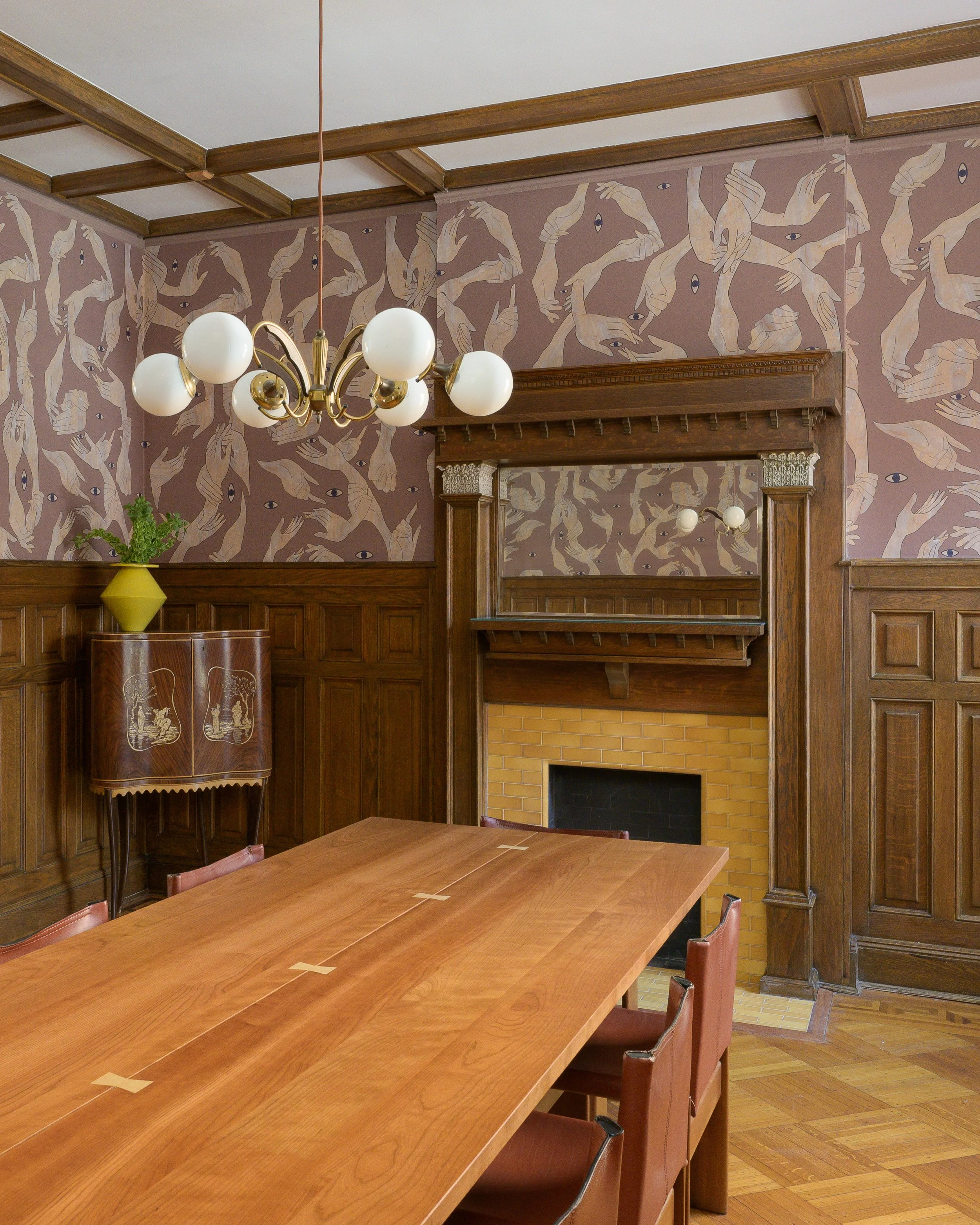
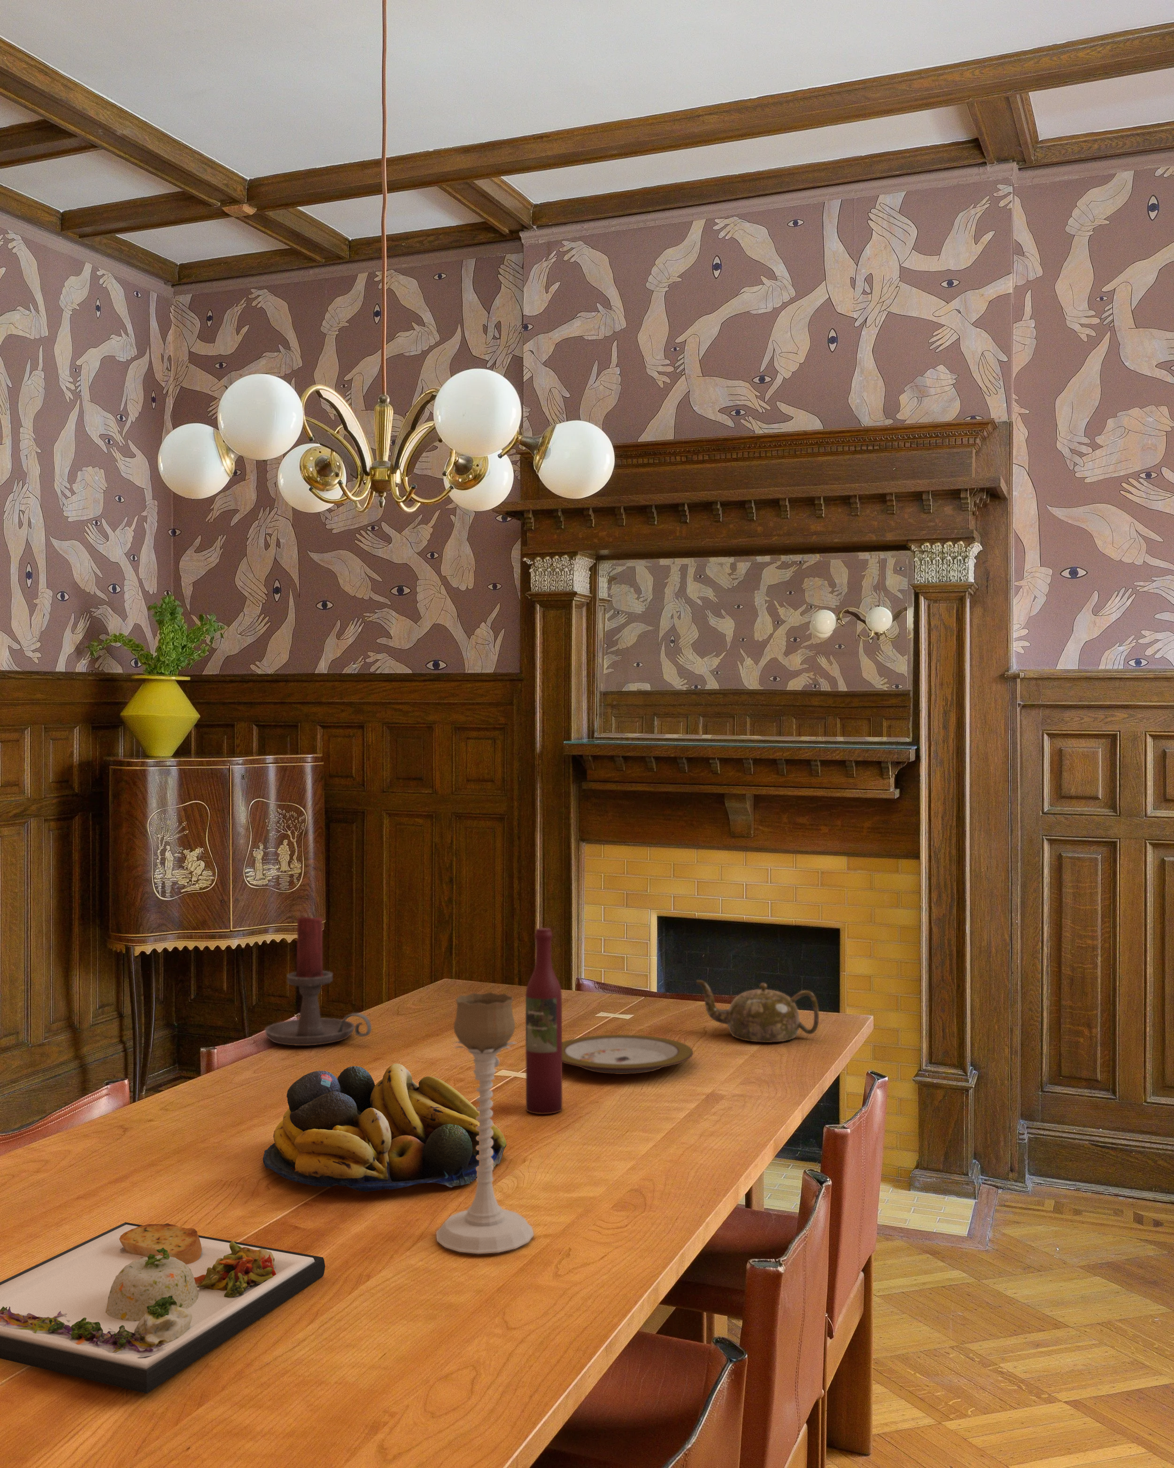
+ teapot (757, 1009)
+ plate (622, 1056)
+ candle holder (321, 977)
+ dinner plate (134, 1274)
+ wine bottle (544, 1019)
+ candle holder (485, 1116)
+ fruit bowl (383, 1113)
